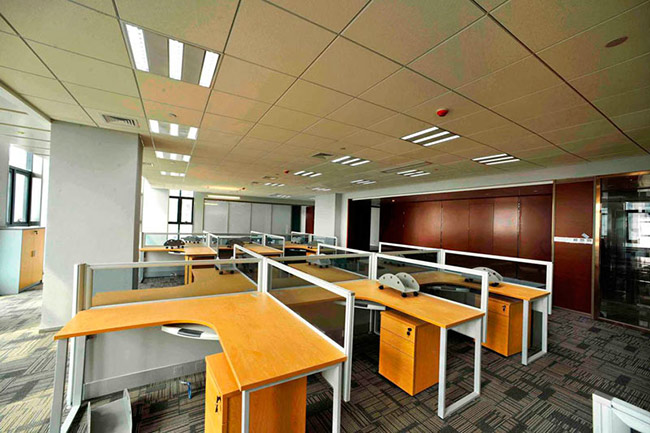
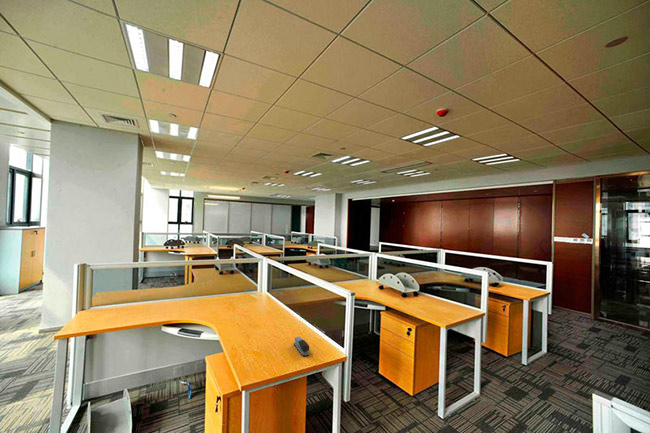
+ stapler (301, 344)
